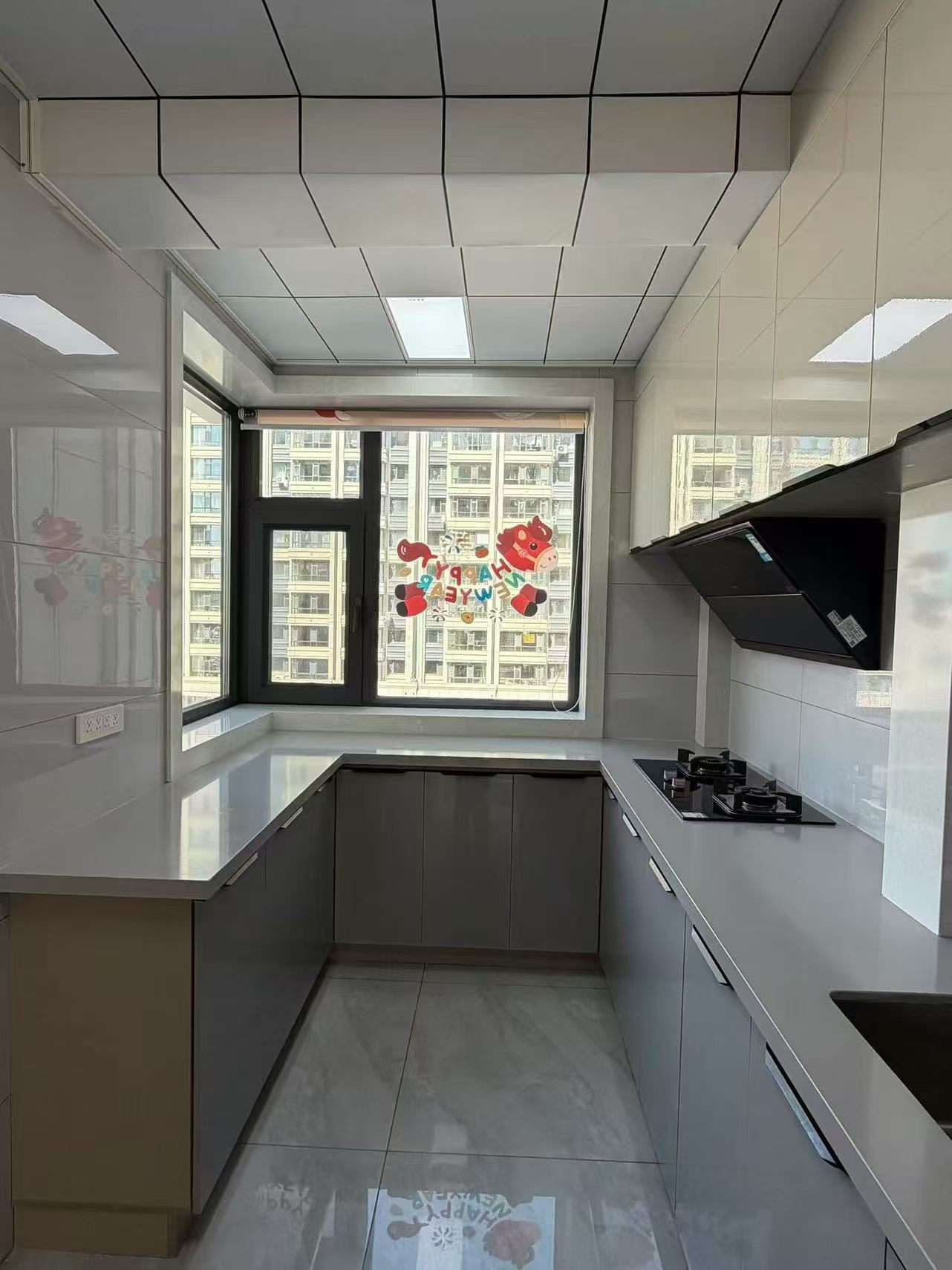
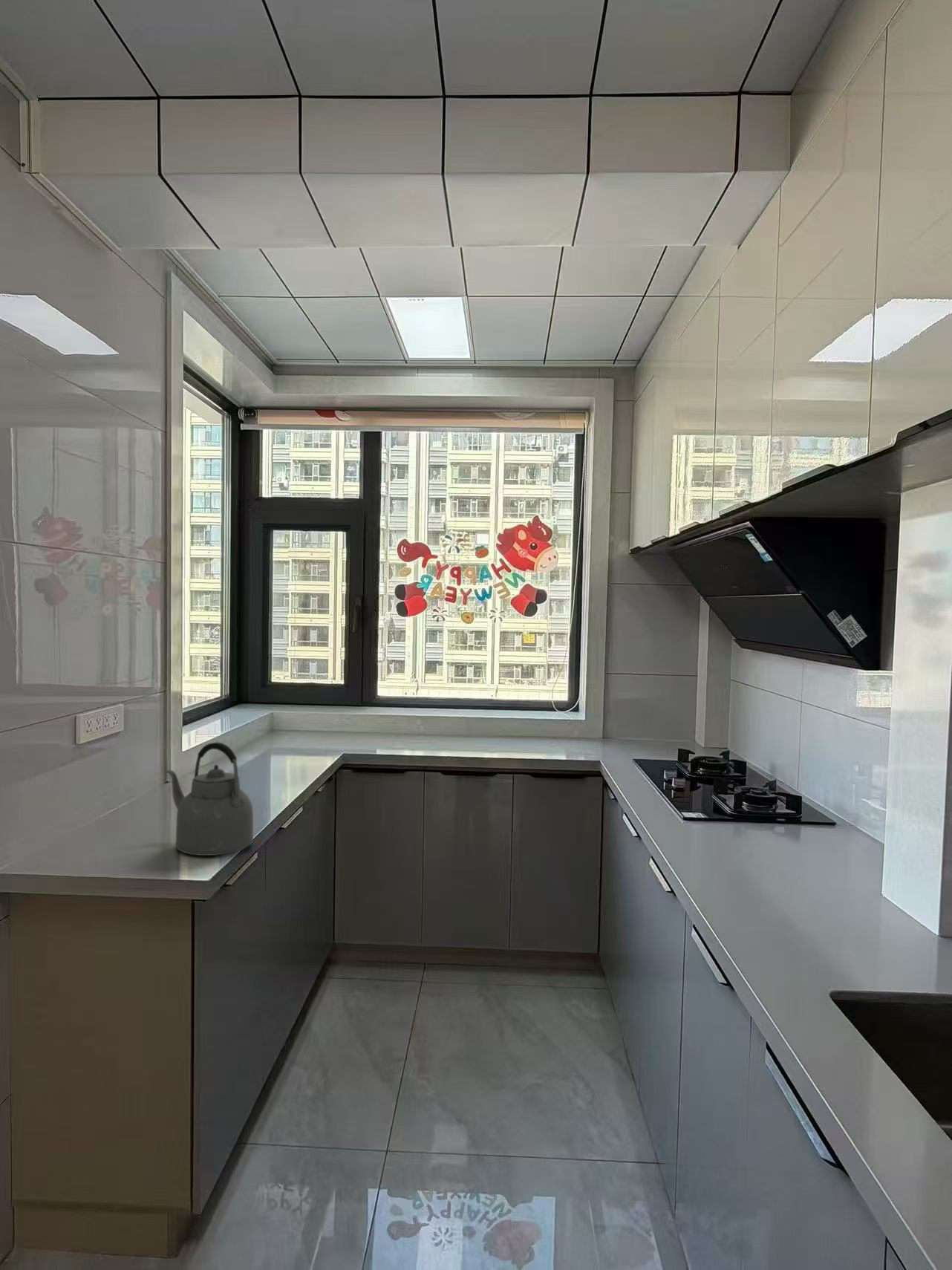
+ kettle (203, 792)
